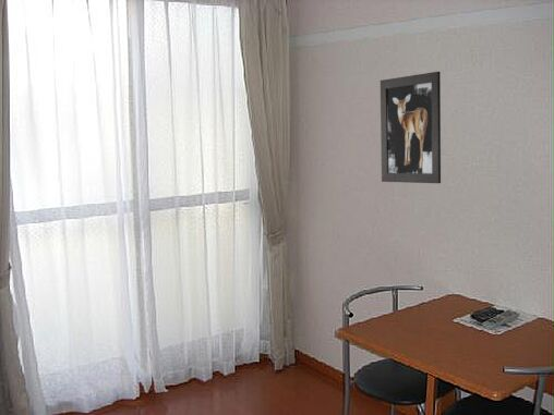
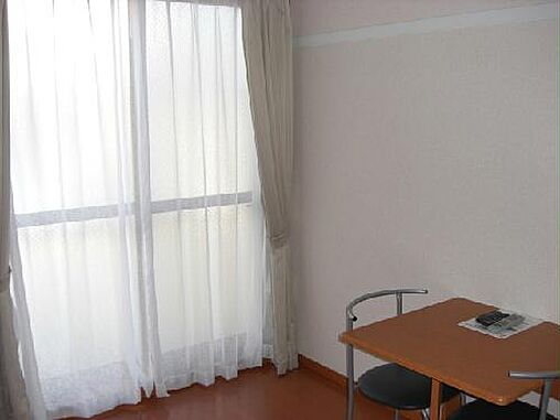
- wall art (409, 130)
